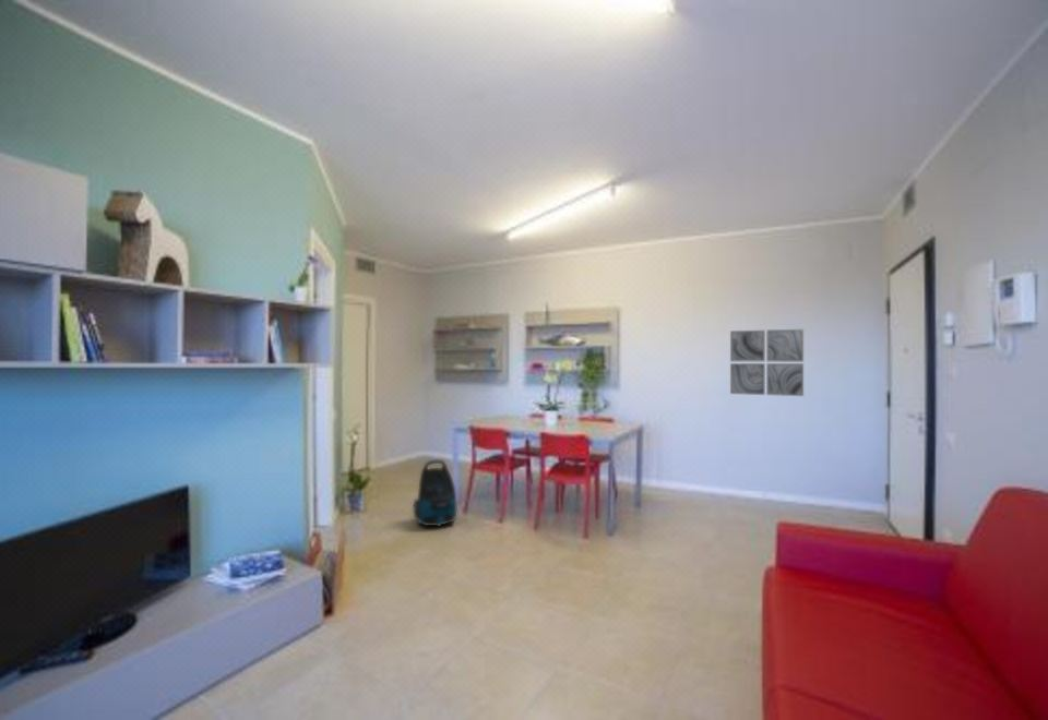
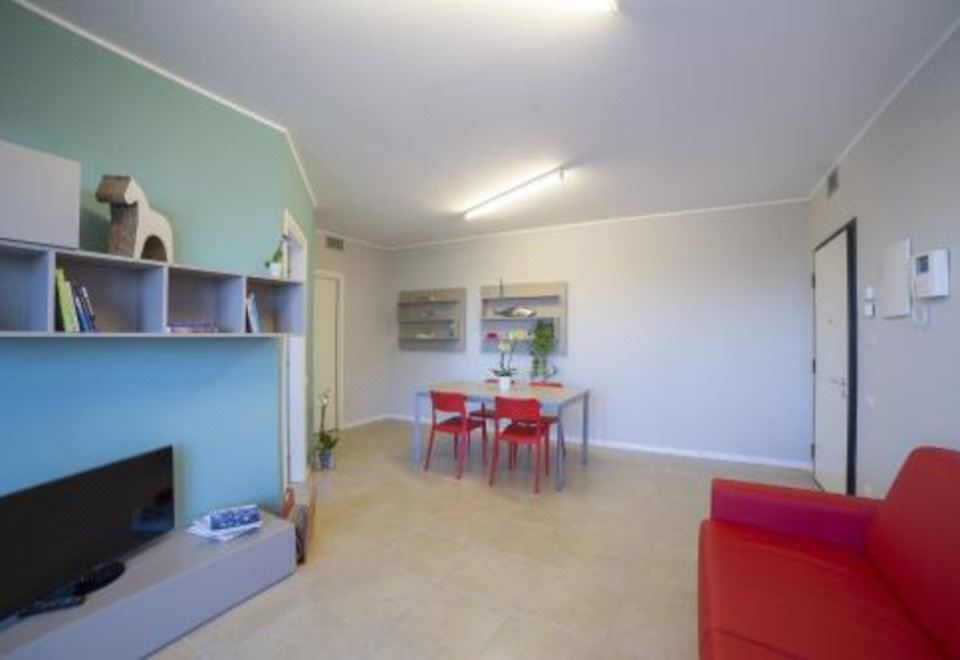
- wall art (766, 363)
- vacuum cleaner (436, 492)
